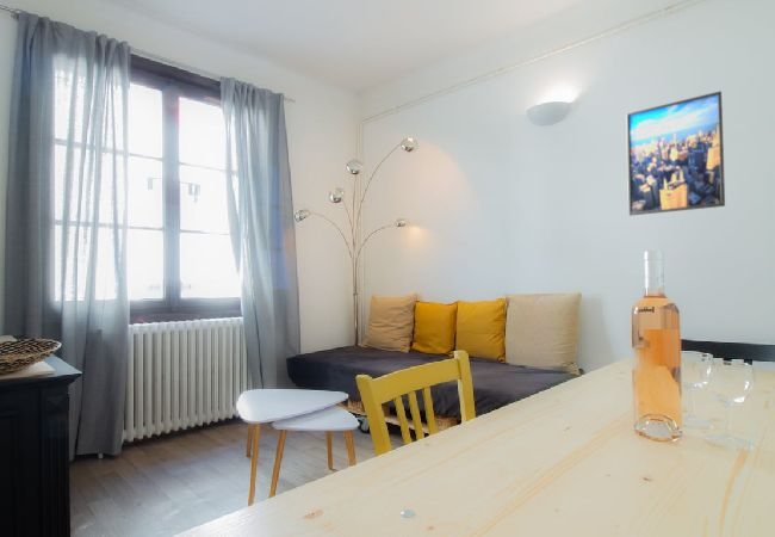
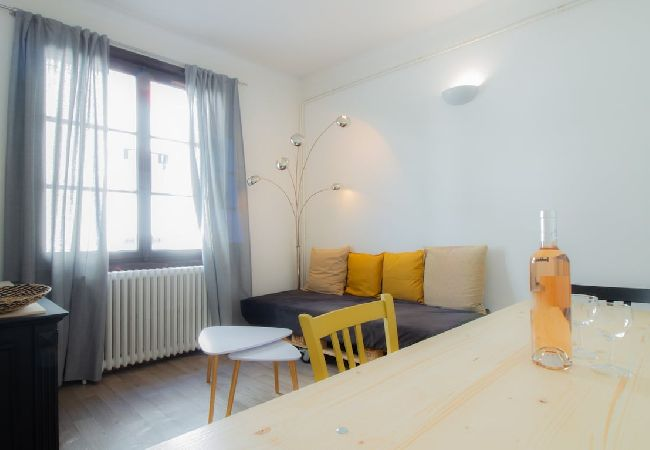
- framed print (671, 156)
